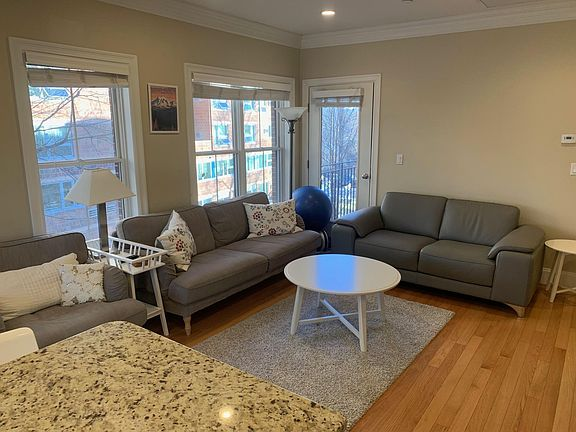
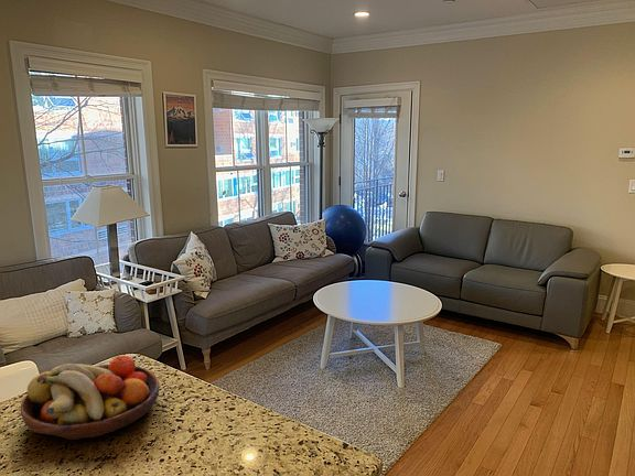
+ fruit bowl (93, 387)
